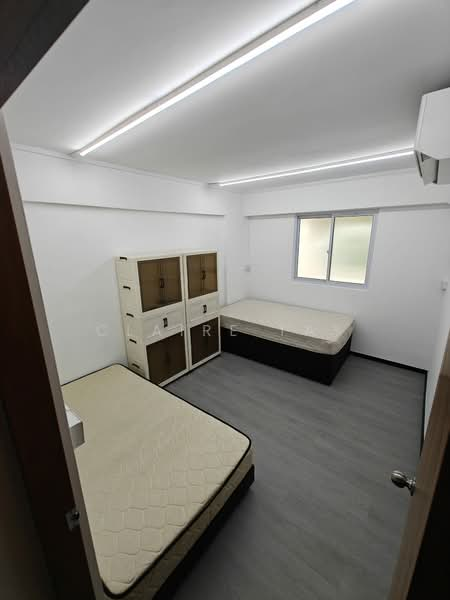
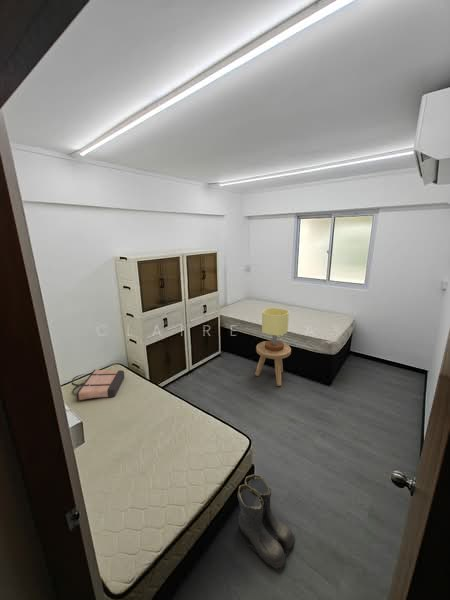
+ shopping bag (96, 382)
+ table lamp (274, 329)
+ stool (275, 362)
+ boots (264, 517)
